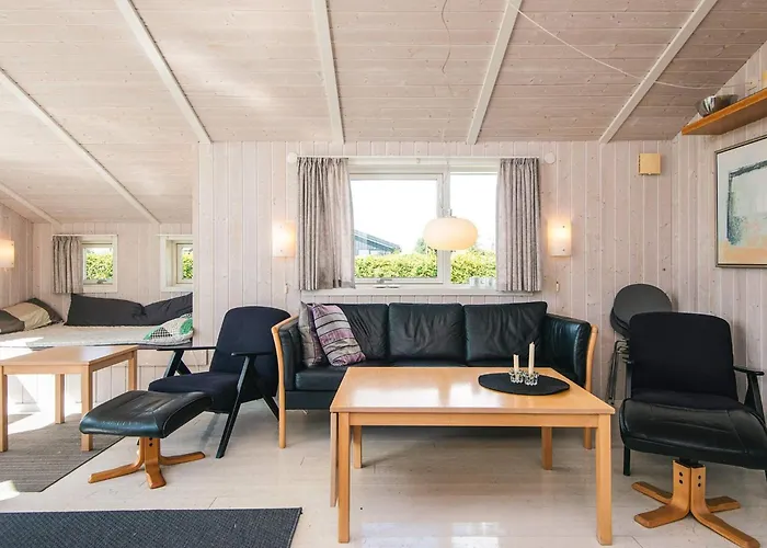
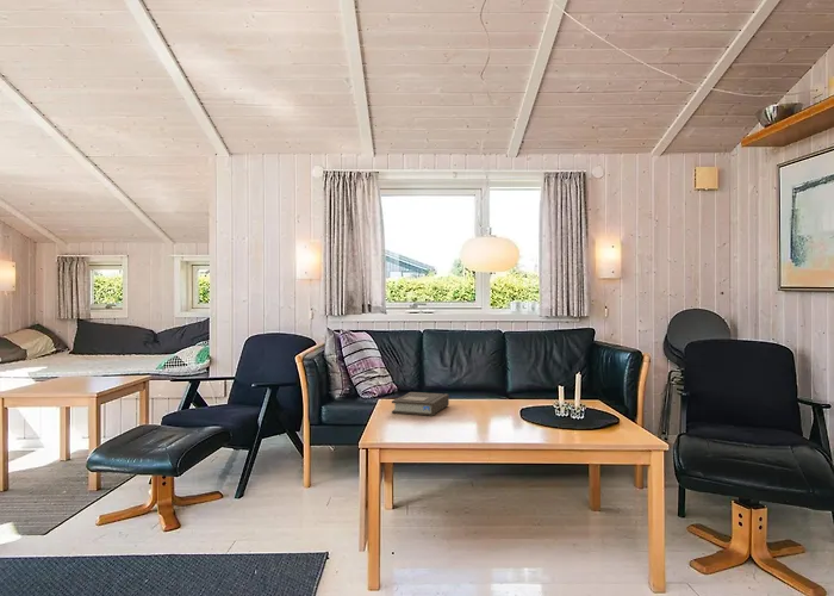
+ book (421, 403)
